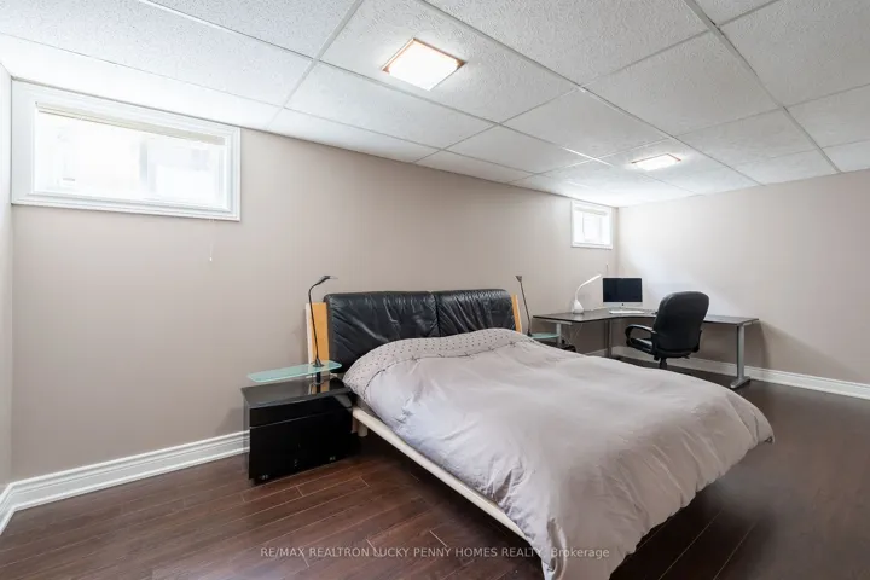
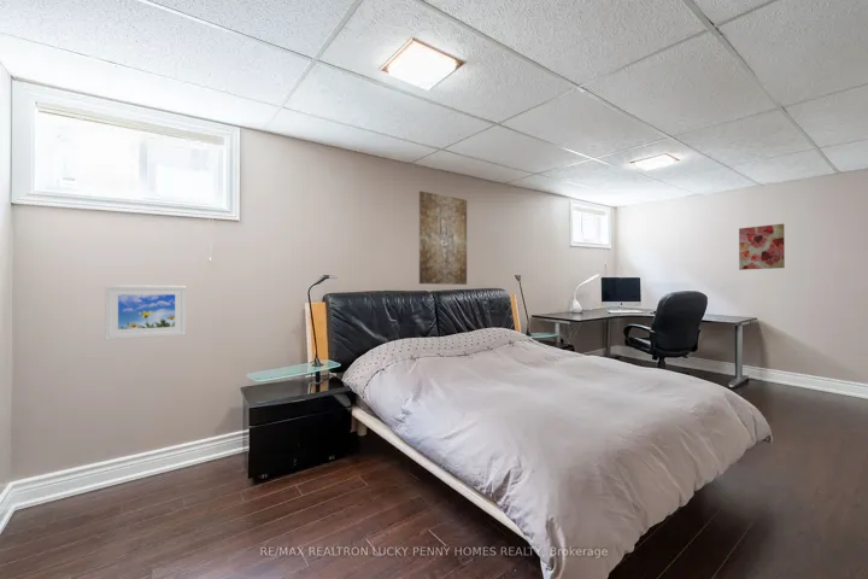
+ wall art (761, 247)
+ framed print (147, 311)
+ wall art (444, 240)
